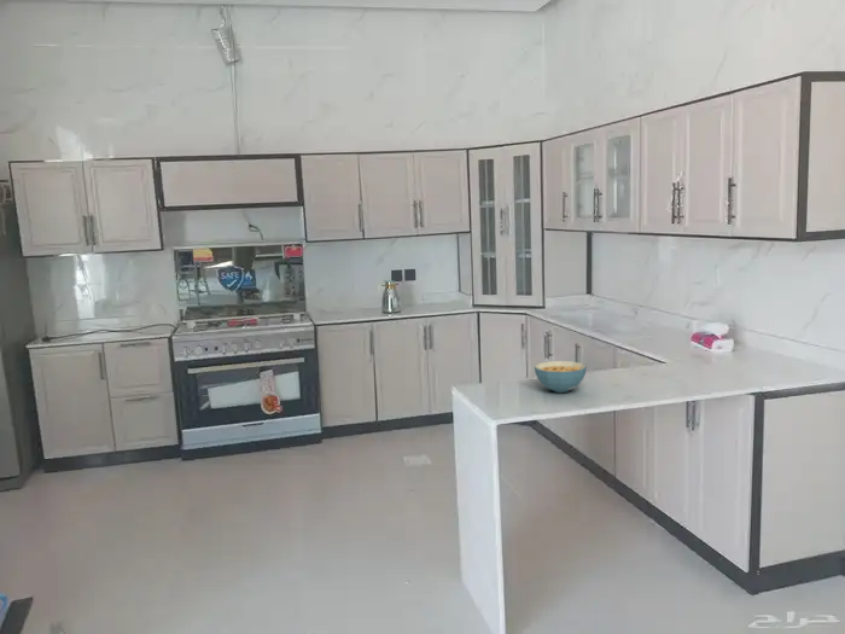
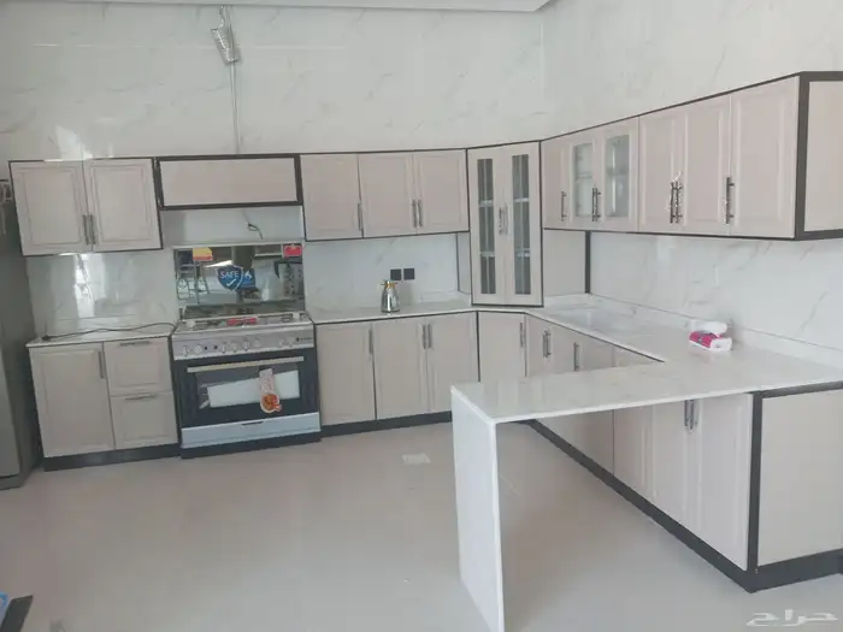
- cereal bowl (560, 378)
